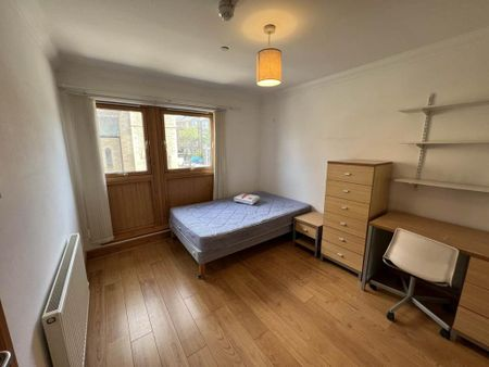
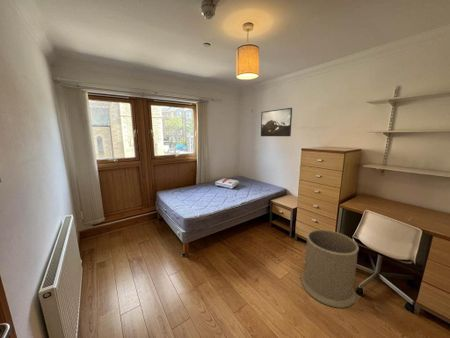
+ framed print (275, 123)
+ trash can (328, 263)
